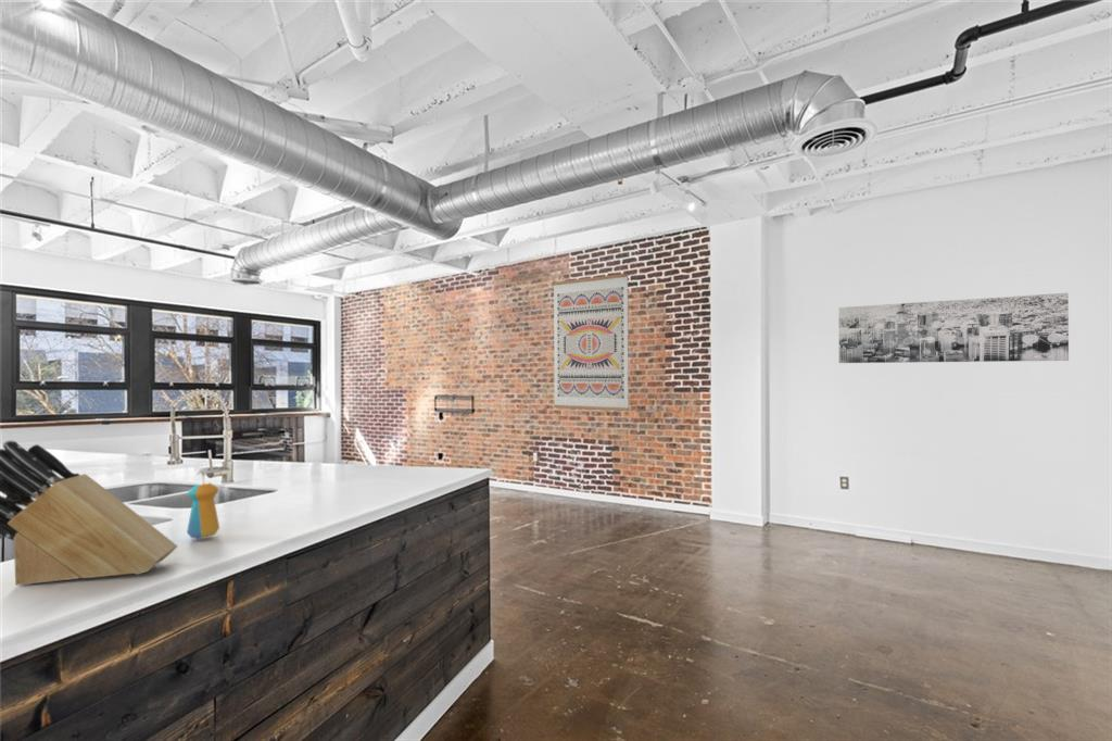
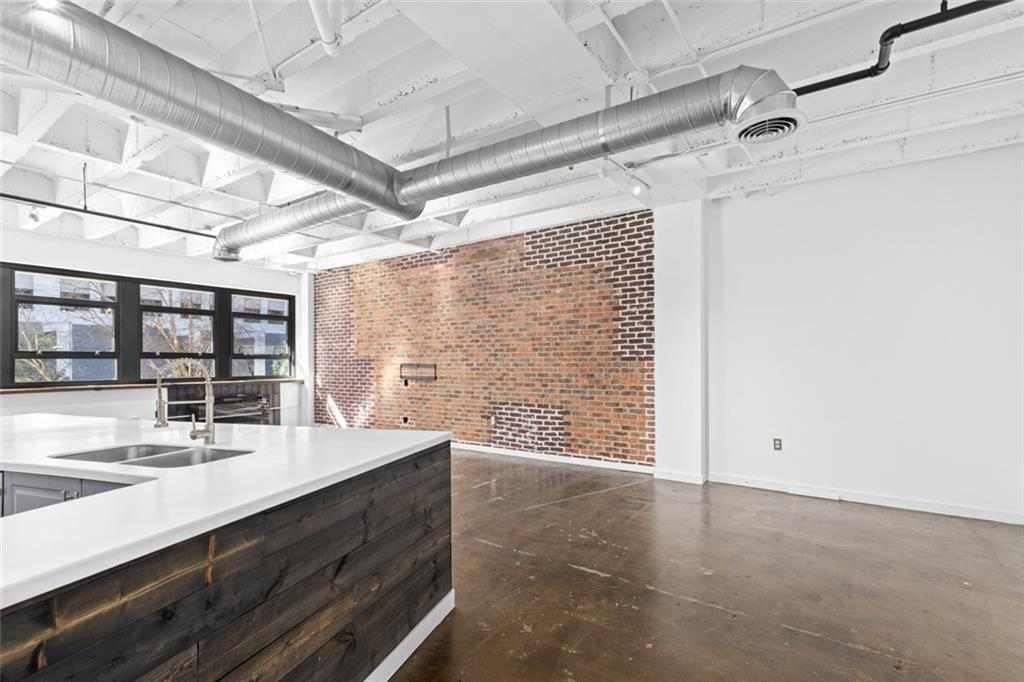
- wall art (589, 343)
- wall art (942, 331)
- soap dispenser (203, 502)
- knife block (77, 505)
